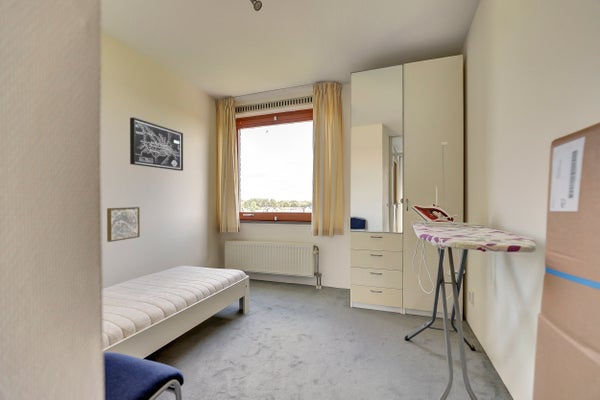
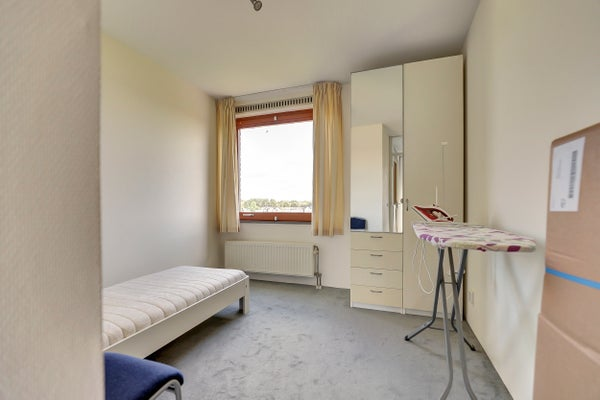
- wall art (124, 223)
- wall art (159, 147)
